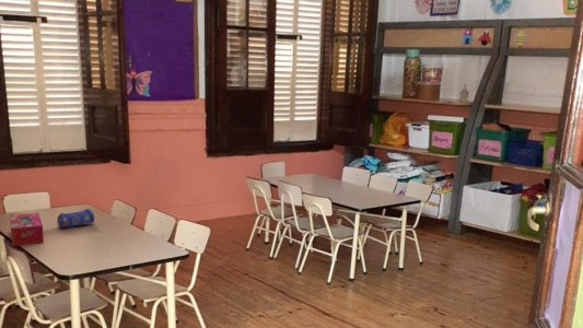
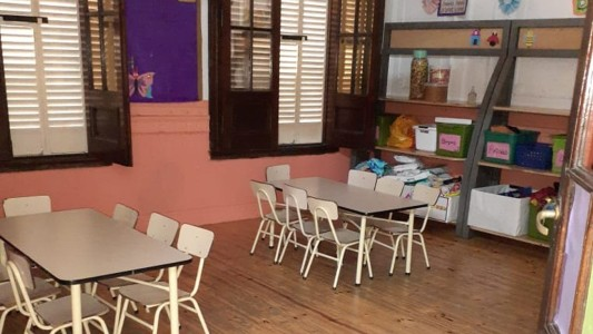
- pencil case (75, 218)
- tissue box (26, 229)
